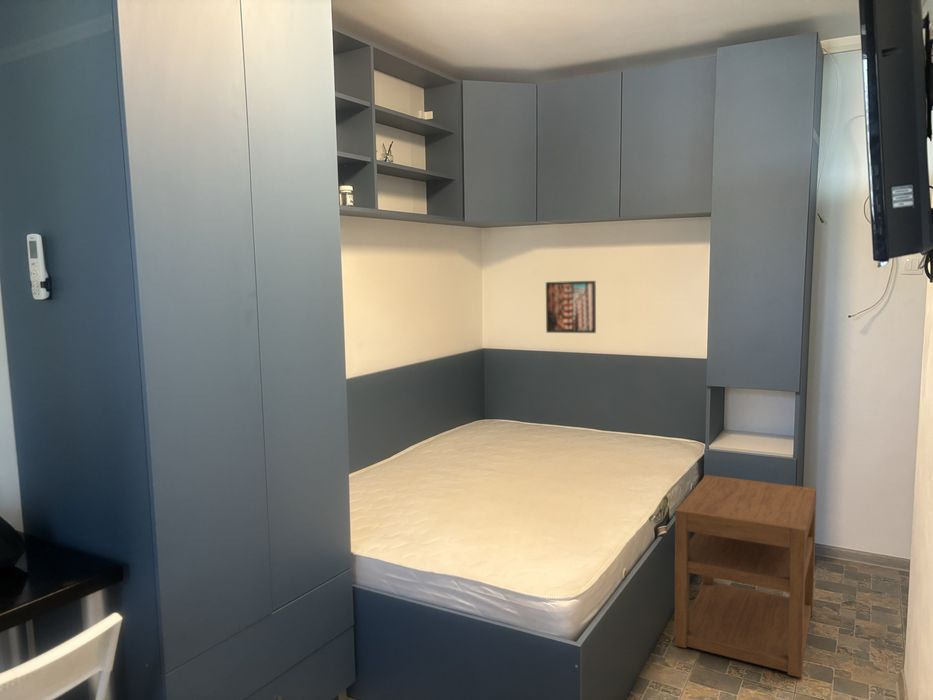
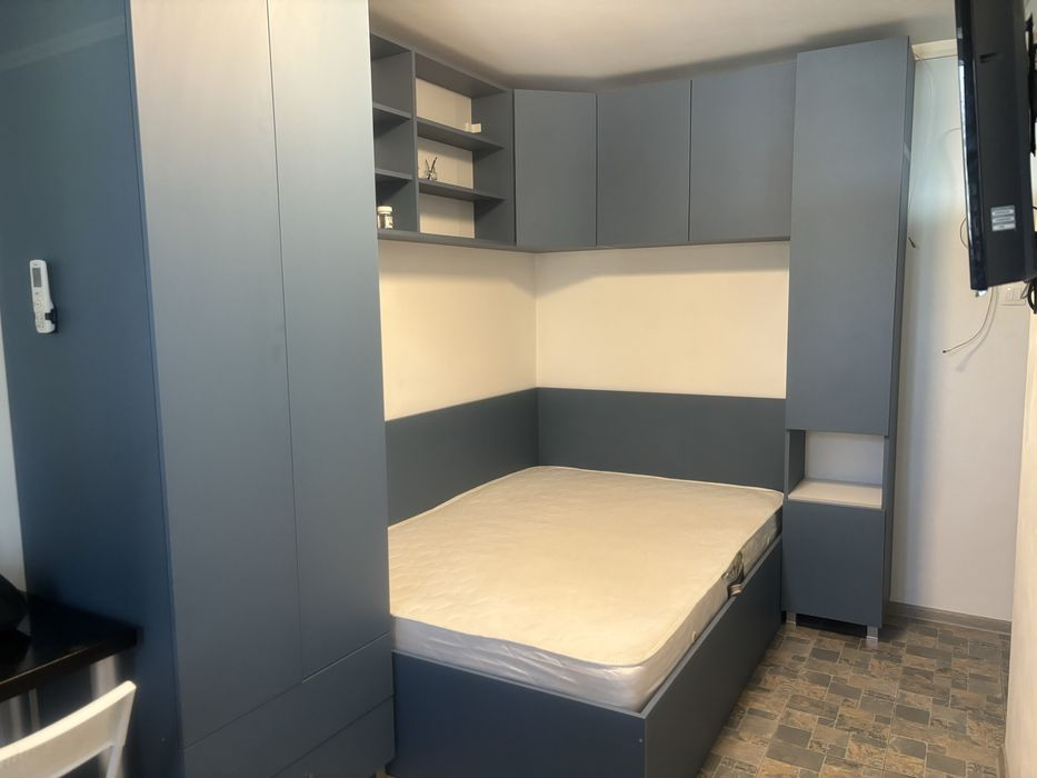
- nightstand (747, 564)
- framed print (570, 307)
